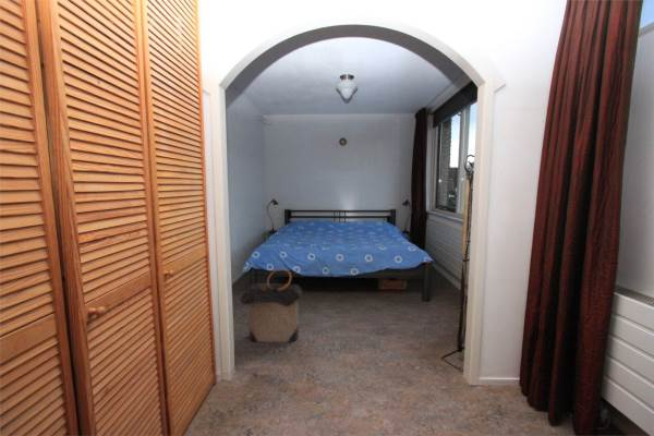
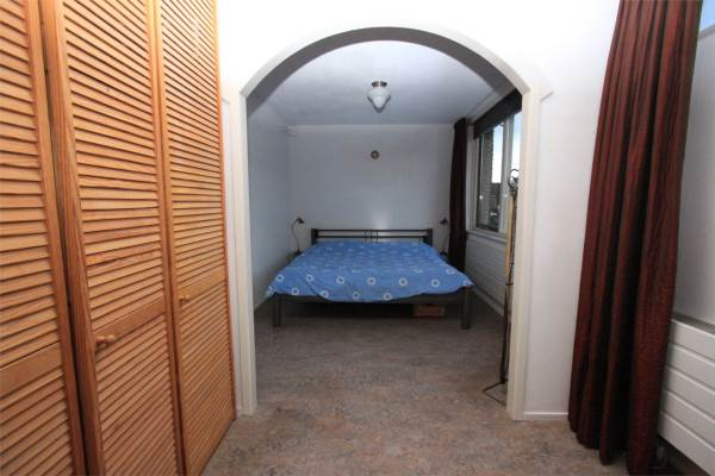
- laundry hamper (271, 304)
